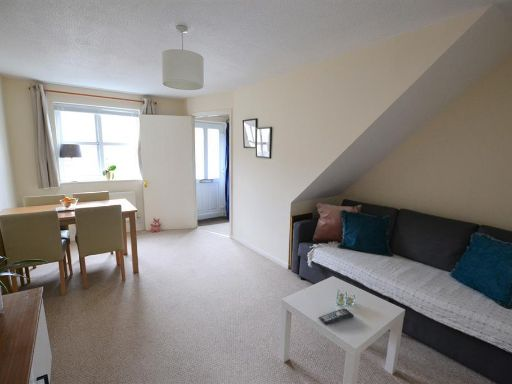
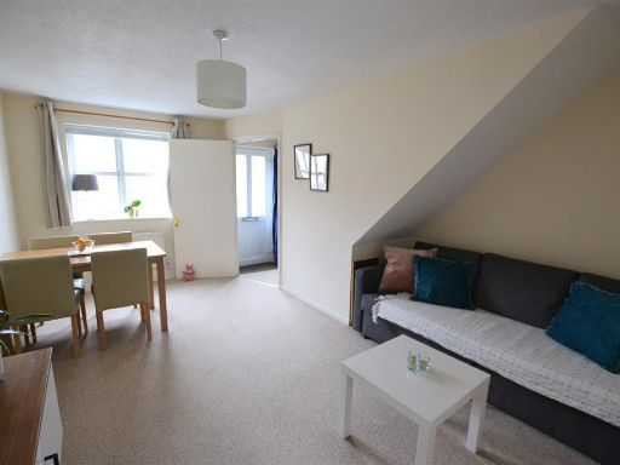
- remote control (336, 316)
